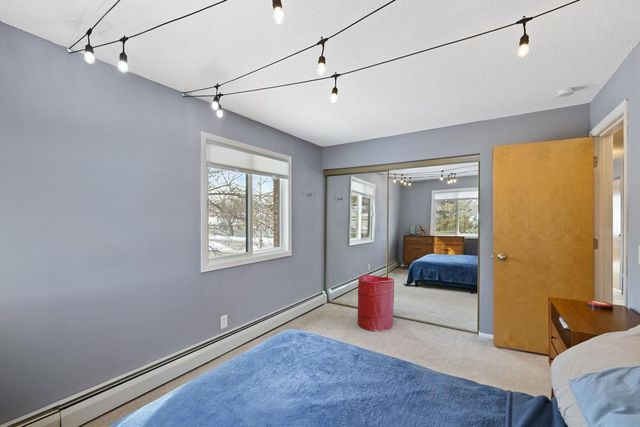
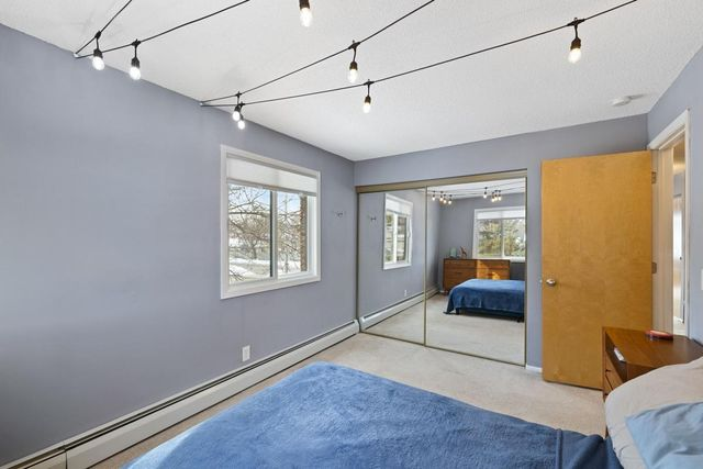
- laundry hamper (375, 300)
